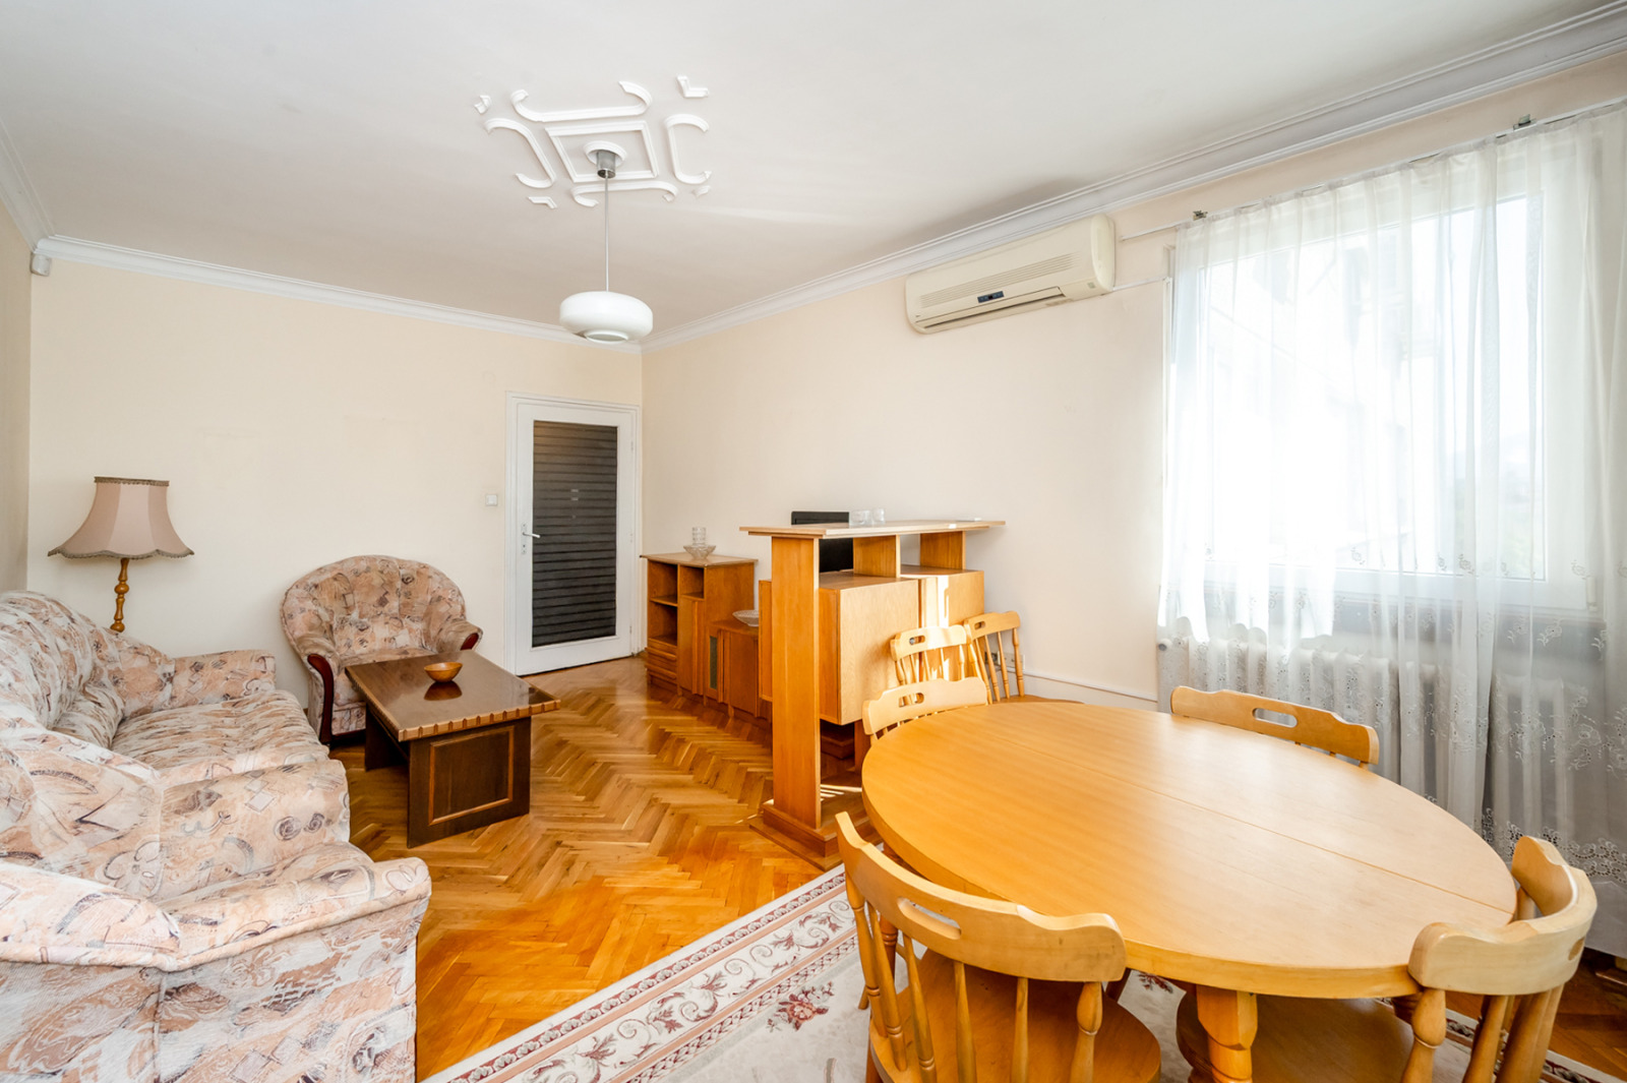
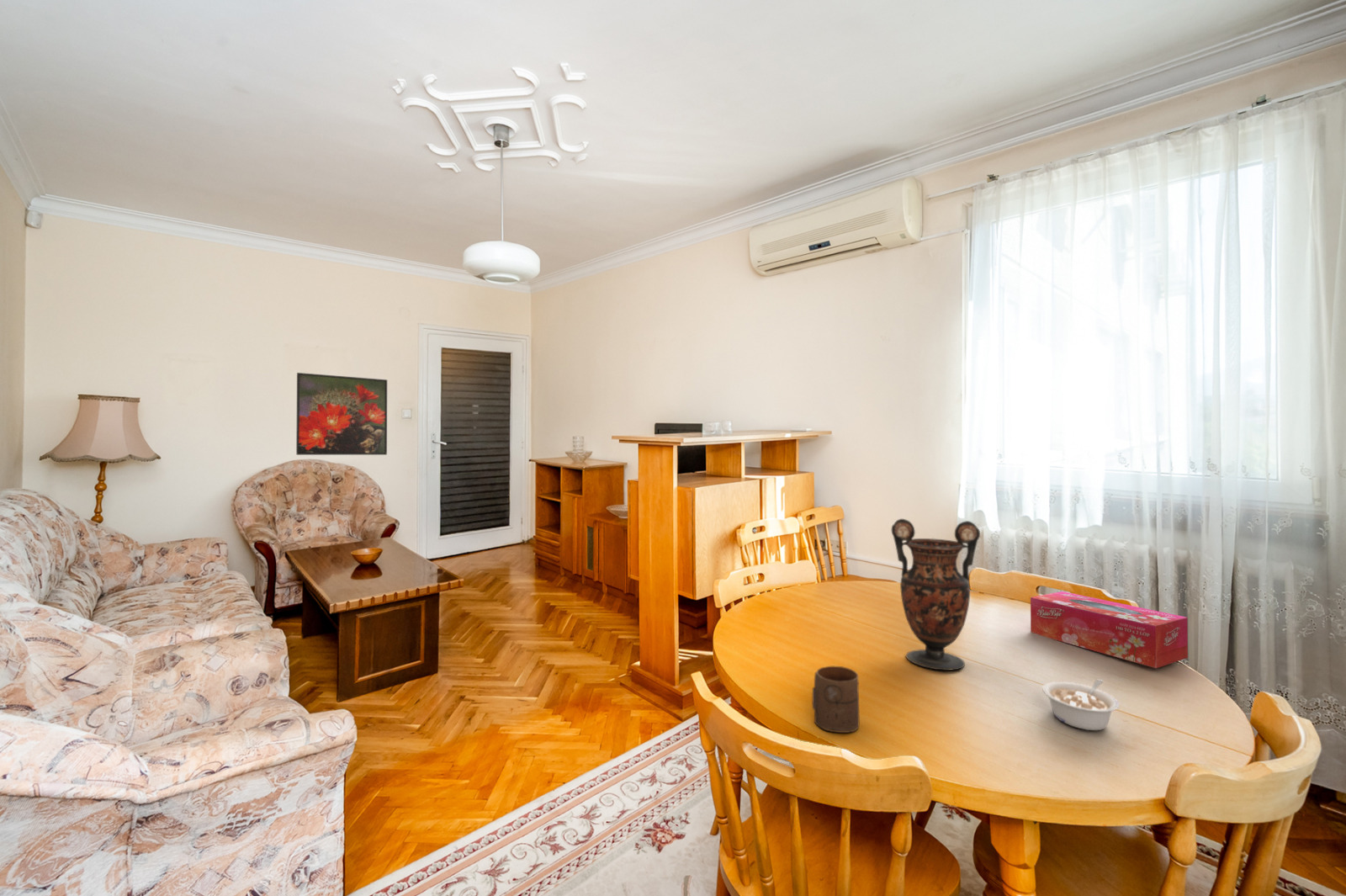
+ vase (935, 590)
+ legume (1078, 703)
+ tissue box (1104, 625)
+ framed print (343, 416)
+ cup (835, 697)
